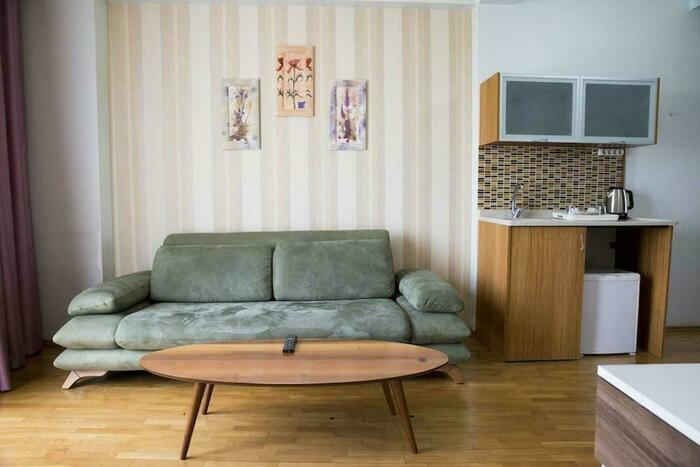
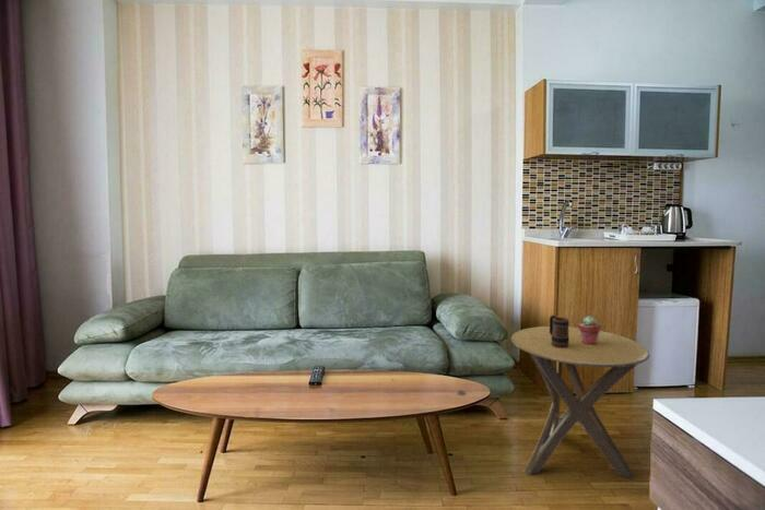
+ potted succulent (589, 328)
+ mug (557, 330)
+ side table (574, 401)
